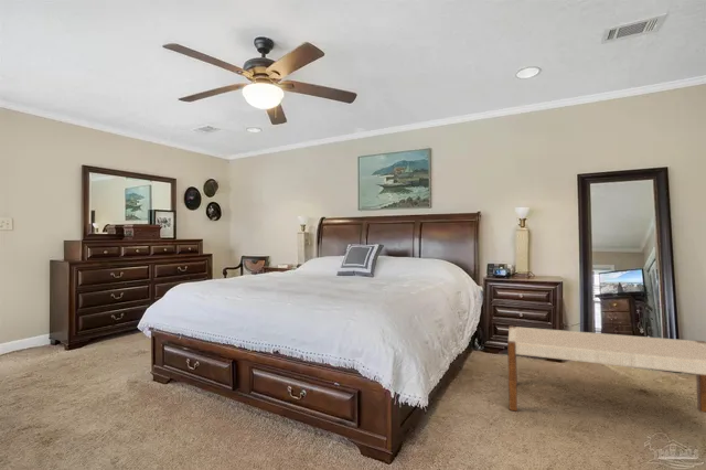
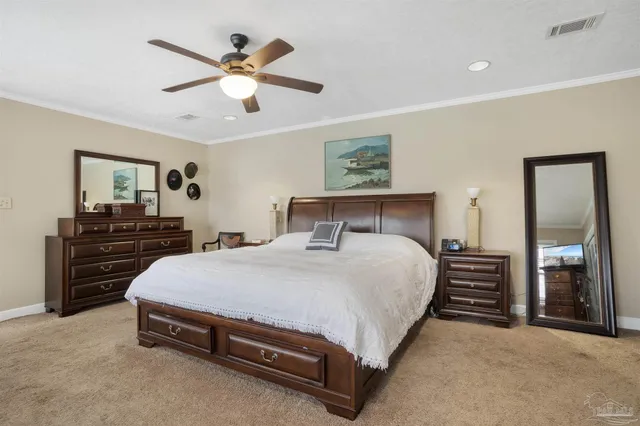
- bench (606, 363)
